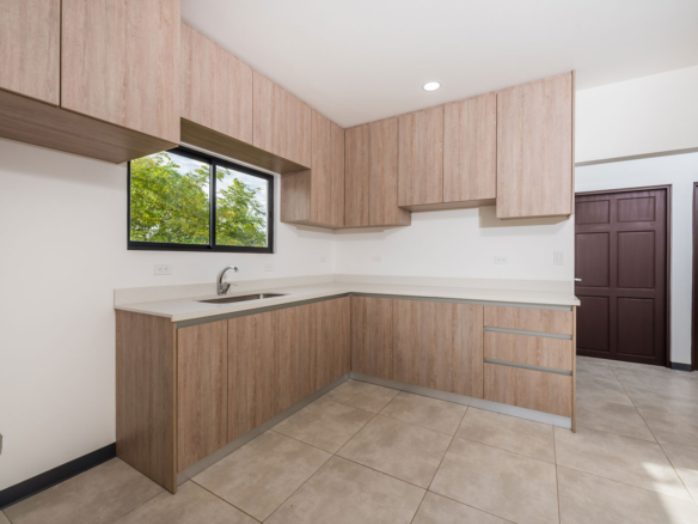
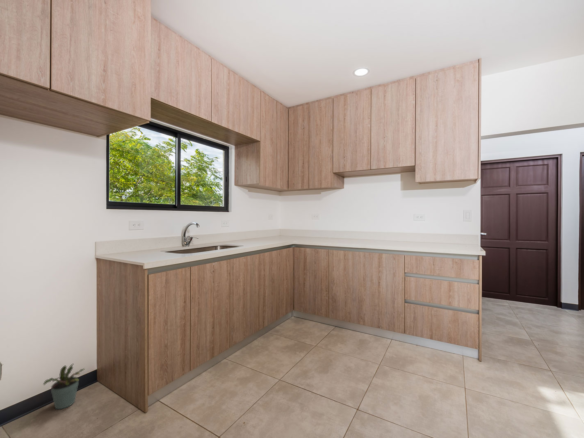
+ potted plant (65, 385)
